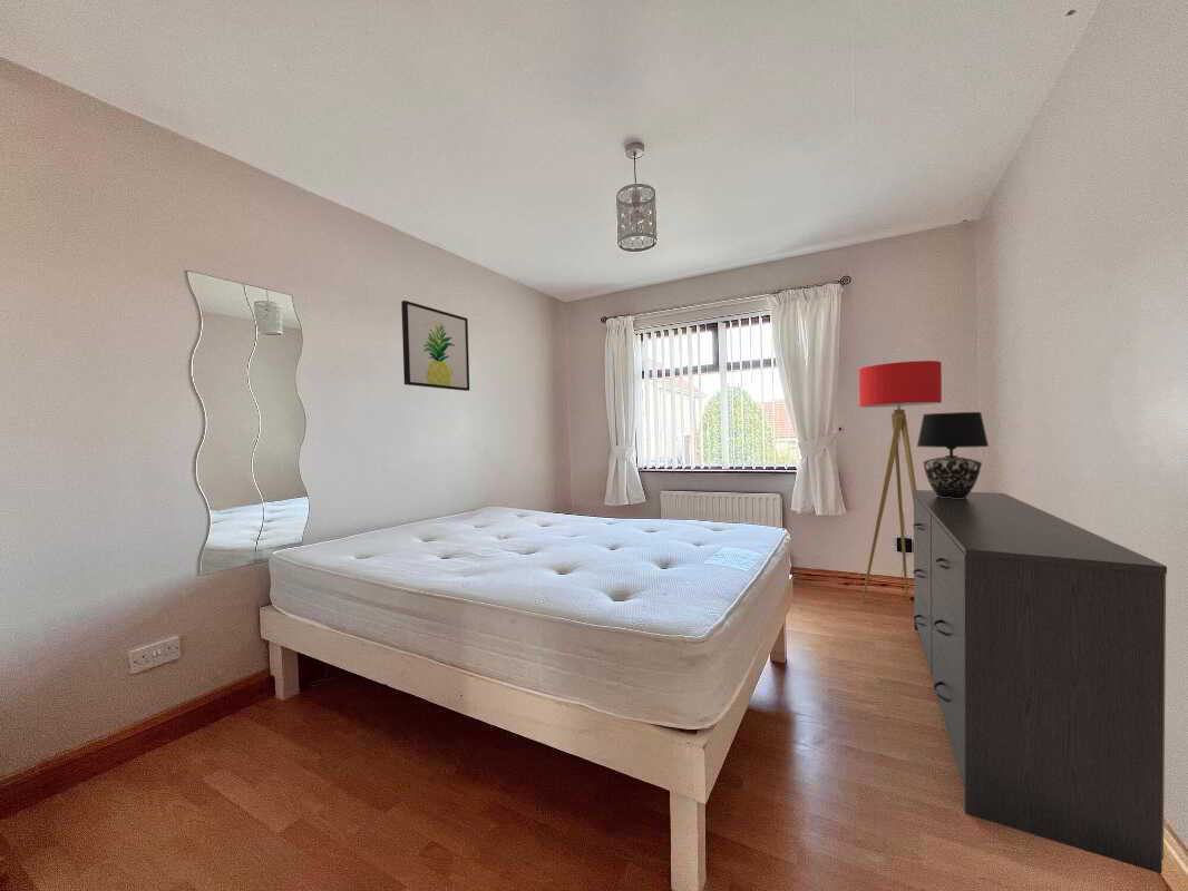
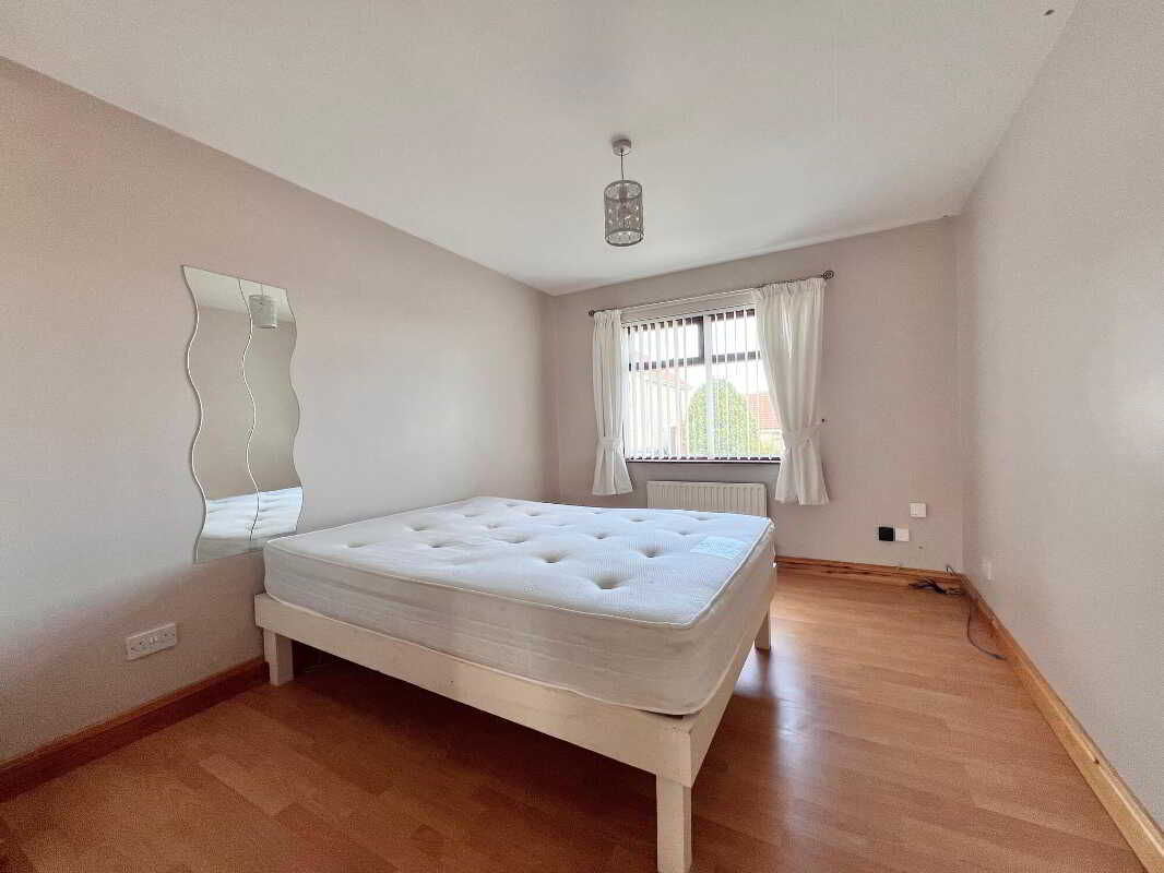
- table lamp (951, 454)
- floor lamp (898, 486)
- dresser (984, 608)
- wall art (438, 349)
